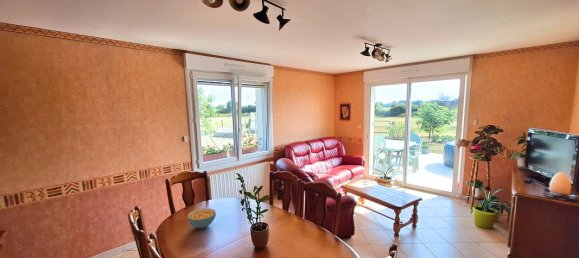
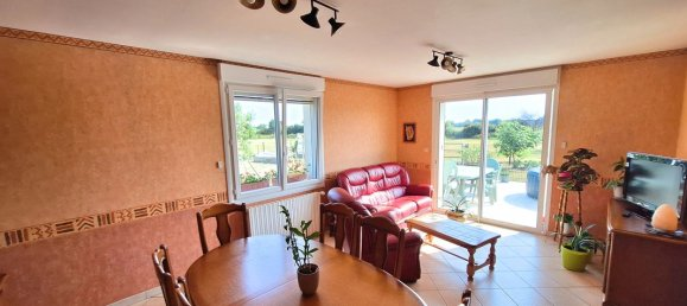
- cereal bowl (202, 220)
